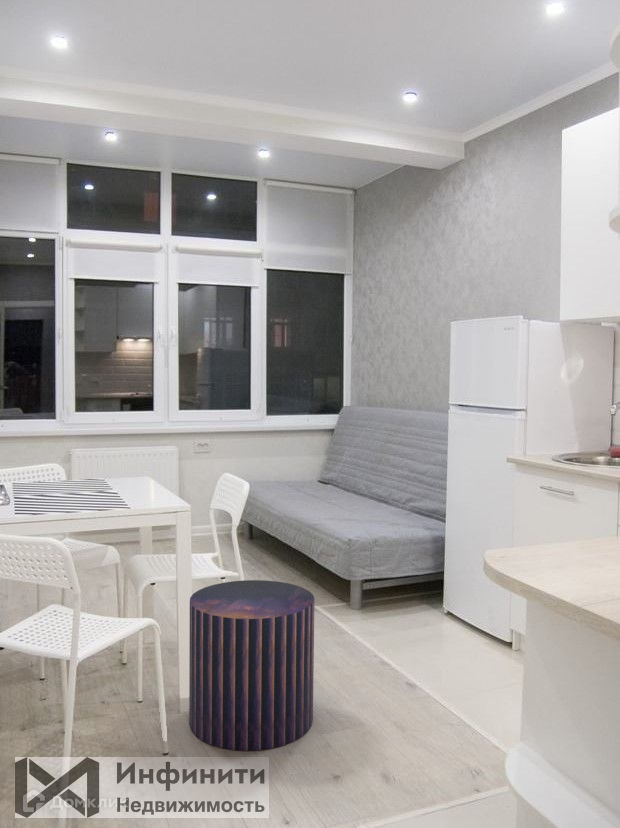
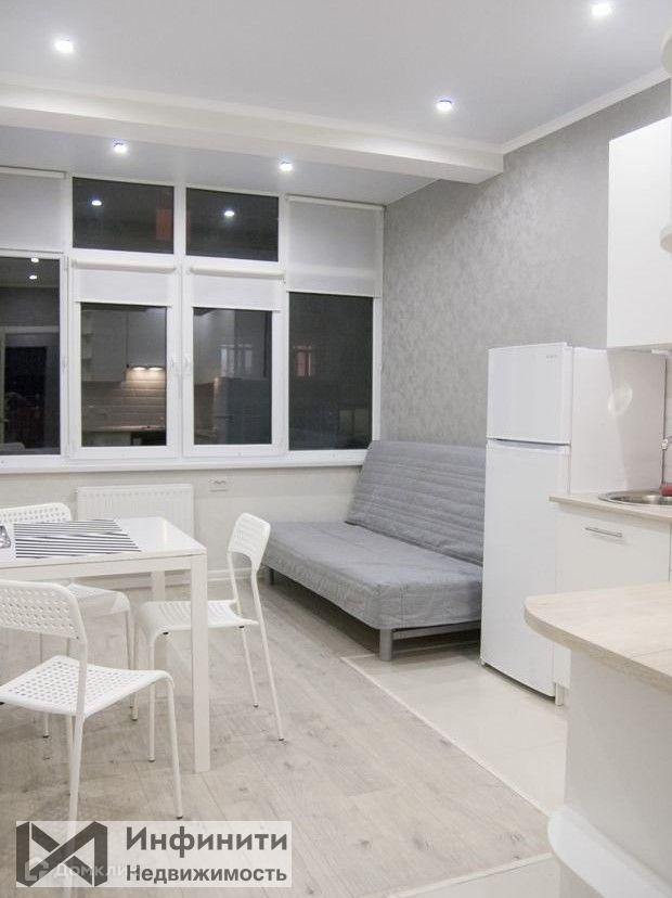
- pouf (251, 658)
